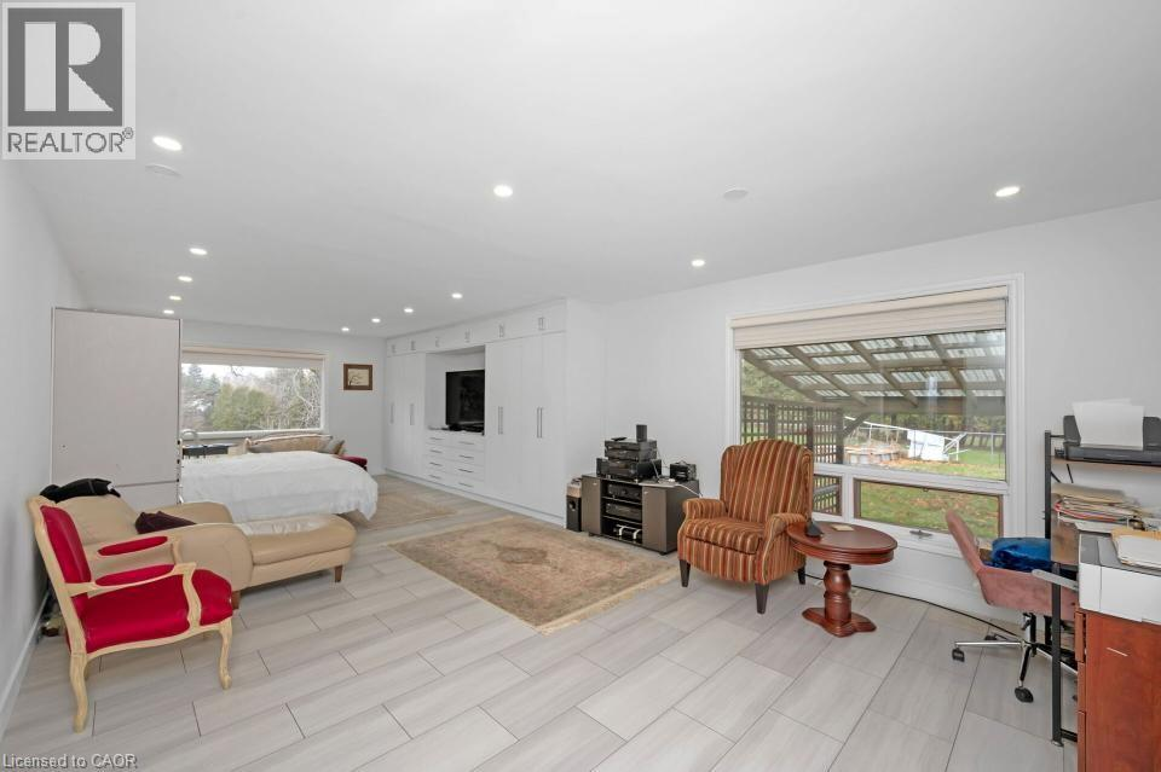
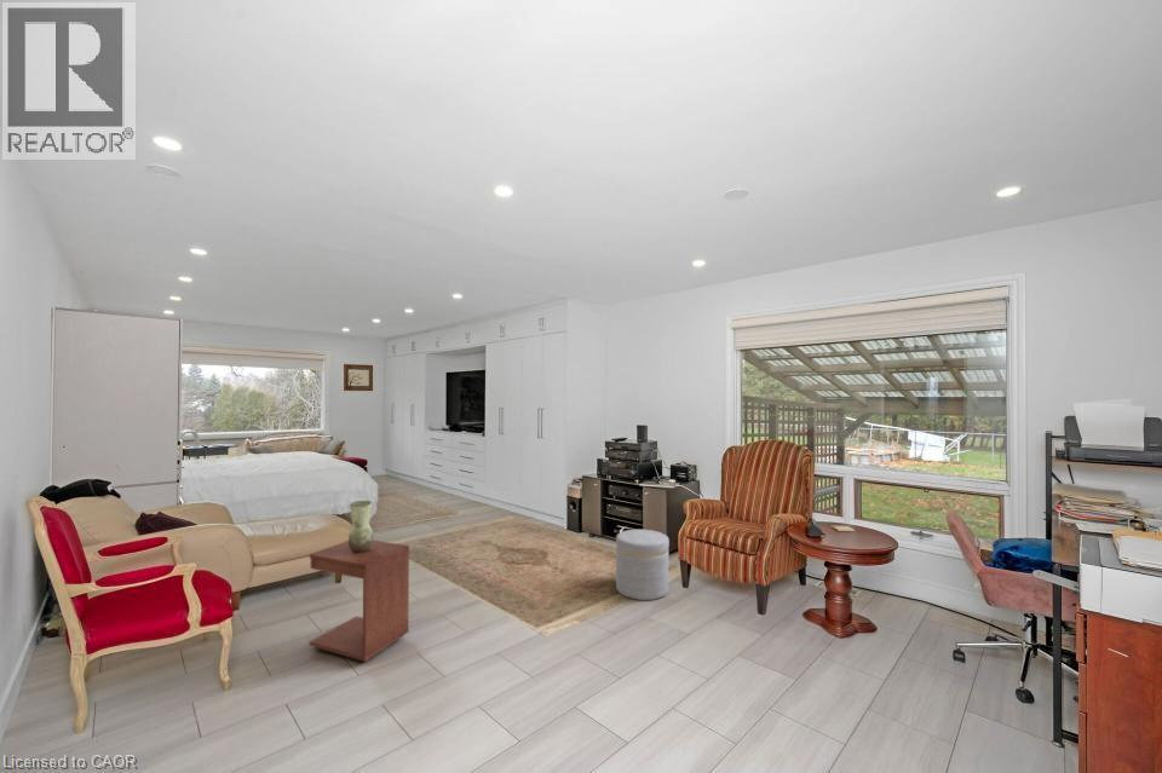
+ vase (361, 526)
+ ottoman (642, 563)
+ side table (363, 596)
